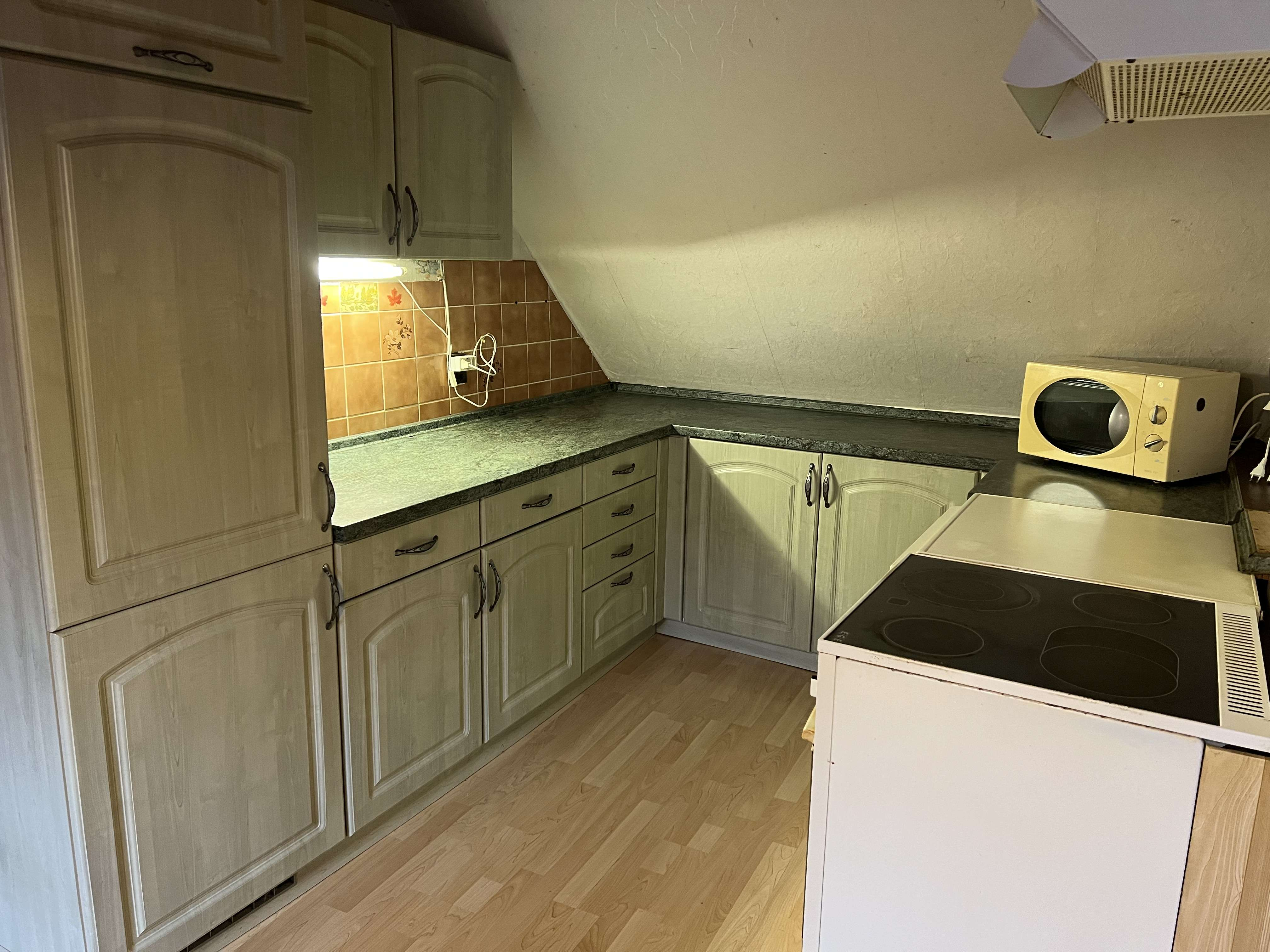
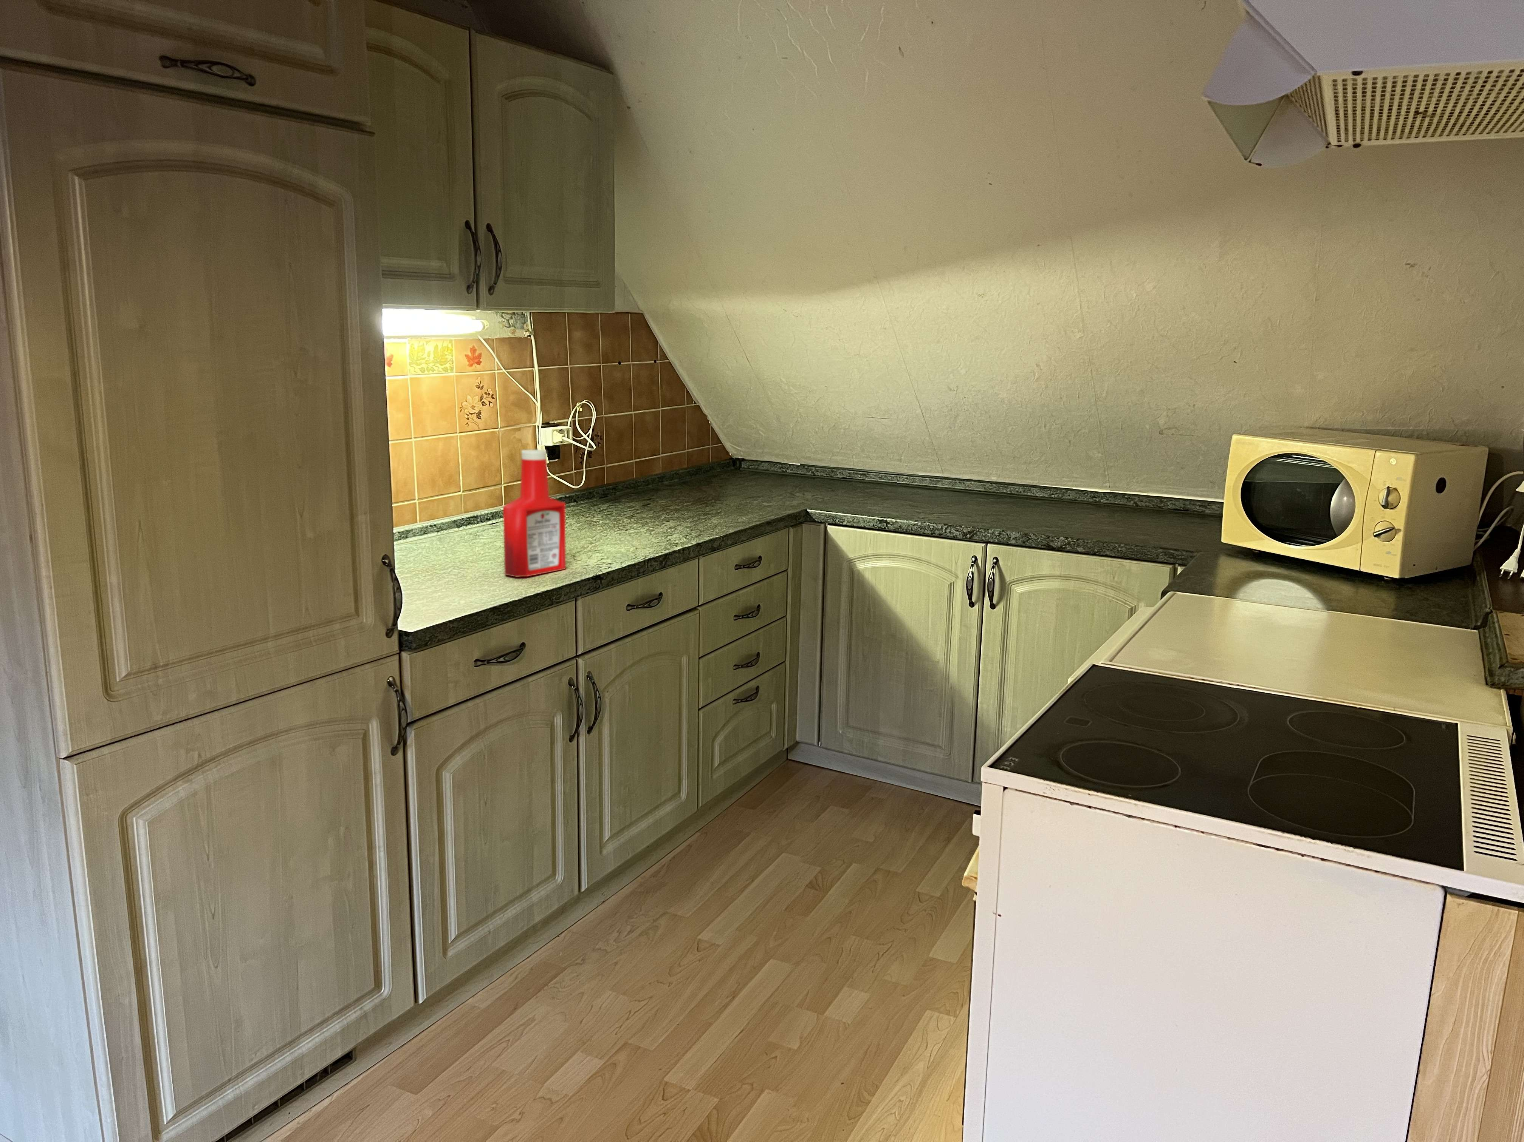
+ soap bottle (535, 511)
